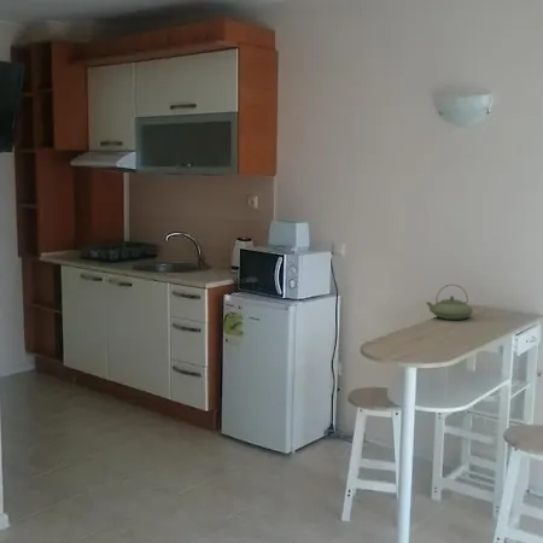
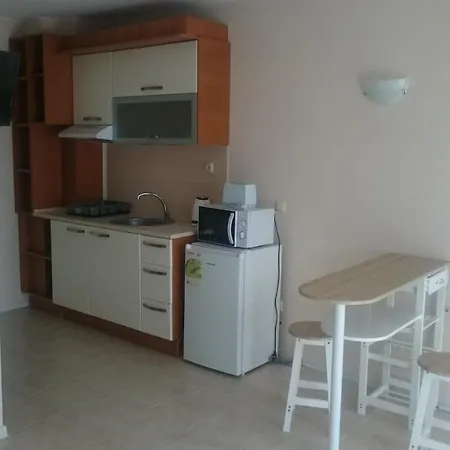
- teapot (449, 300)
